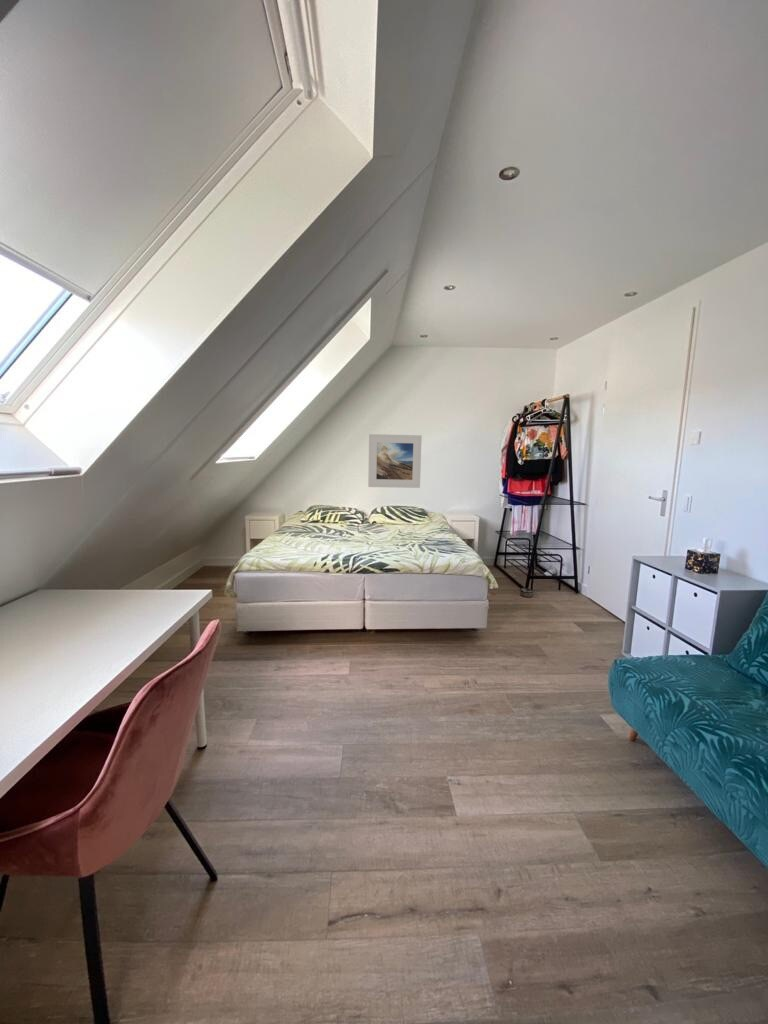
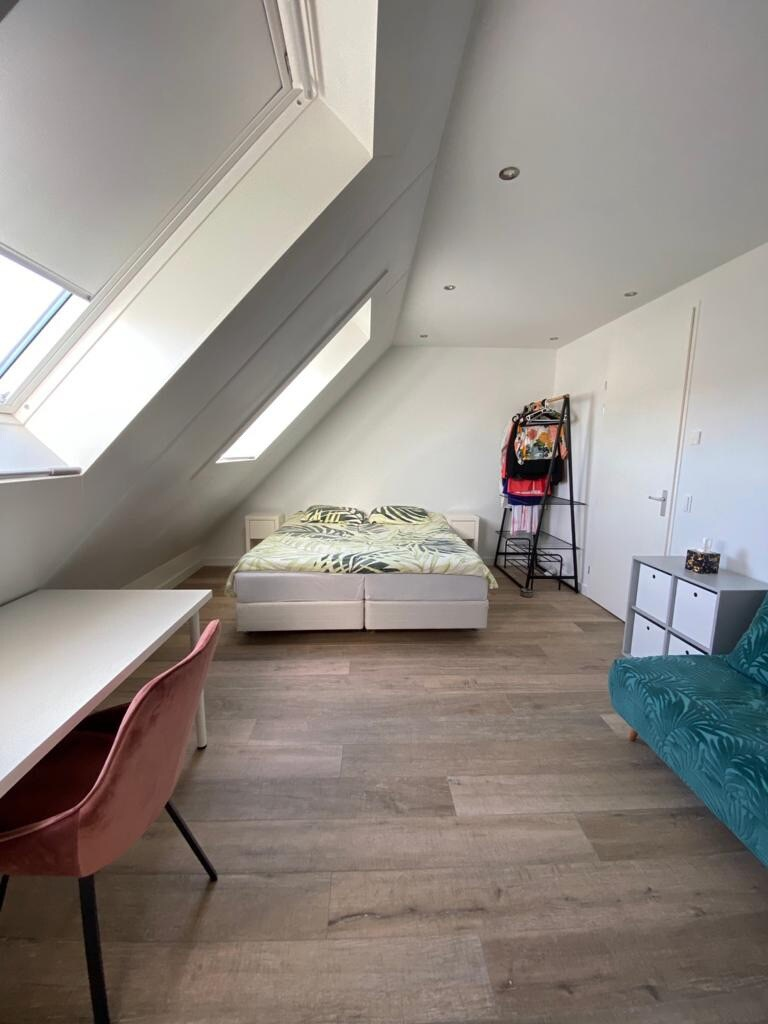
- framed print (394, 461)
